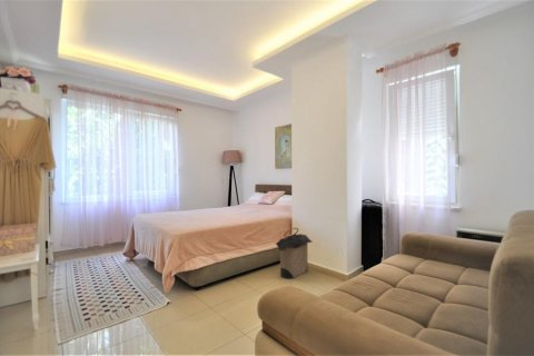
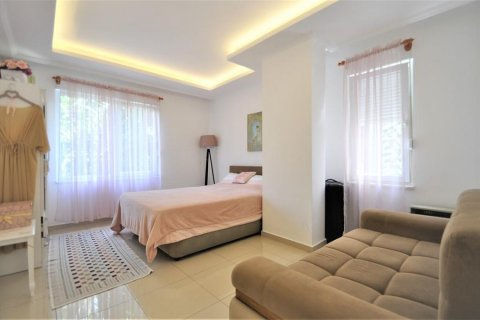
- laundry hamper (294, 249)
